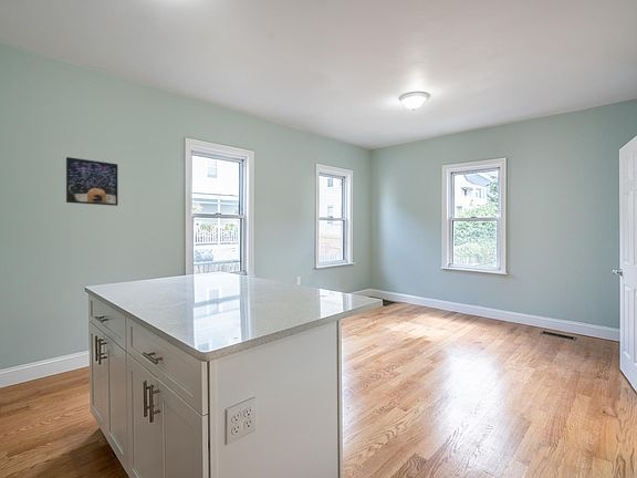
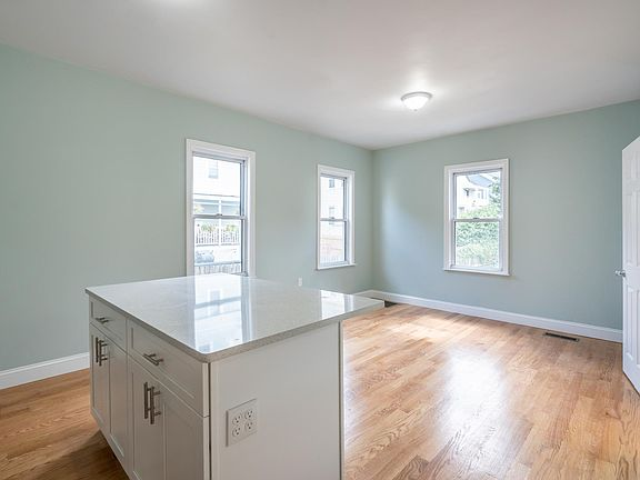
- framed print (93, 181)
